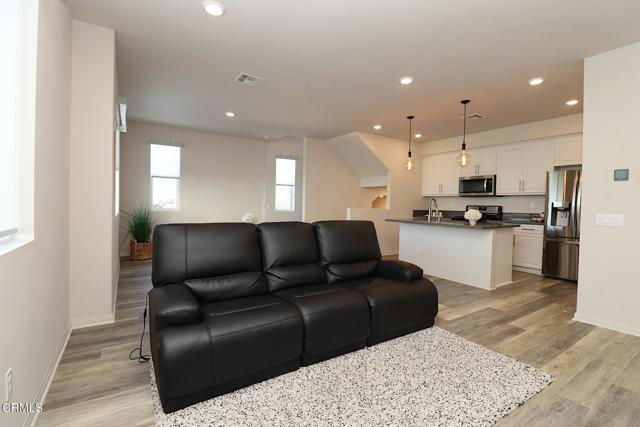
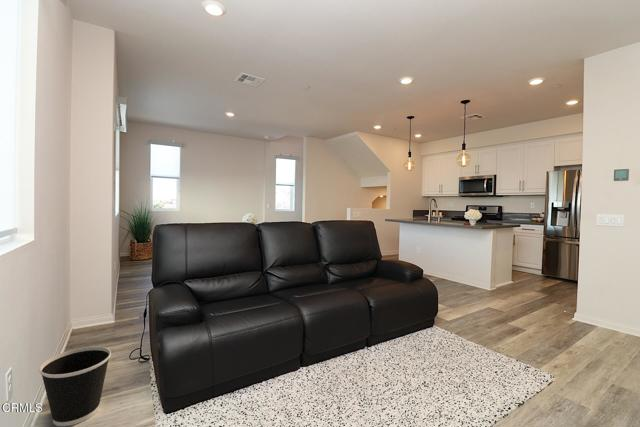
+ wastebasket (77, 386)
